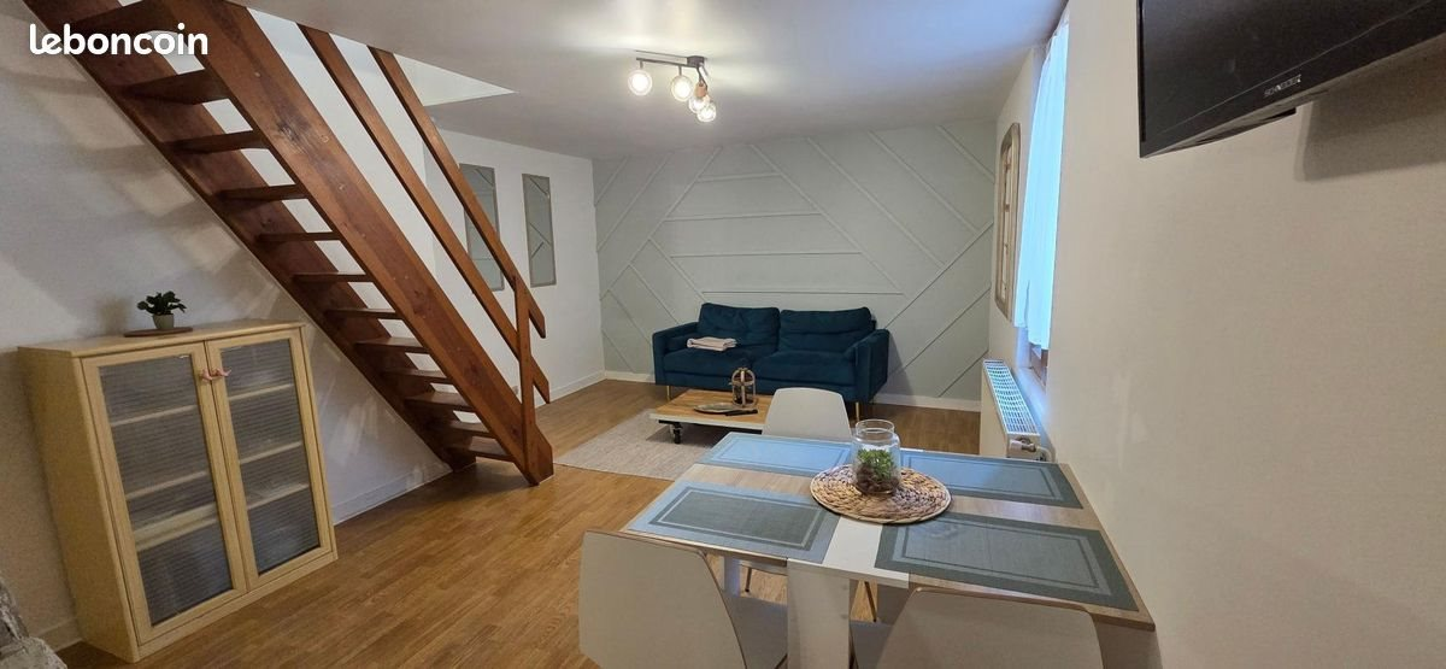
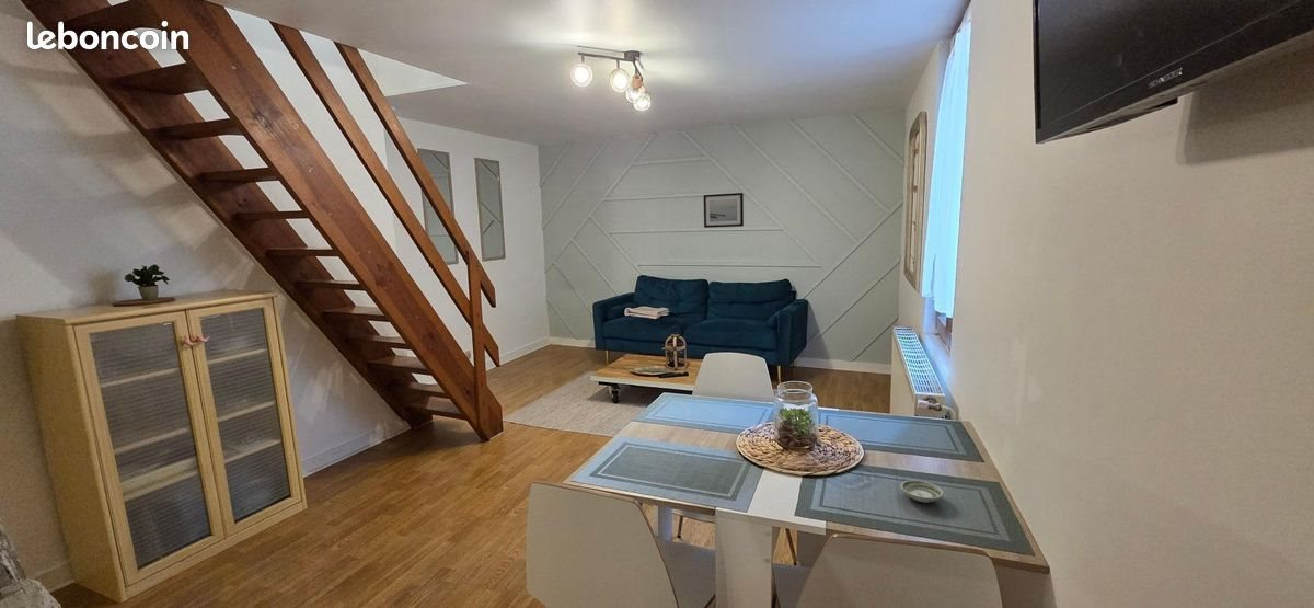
+ wall art (723, 210)
+ saucer (921, 493)
